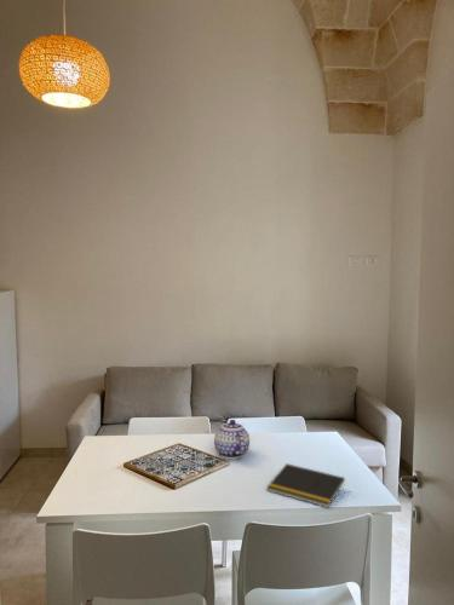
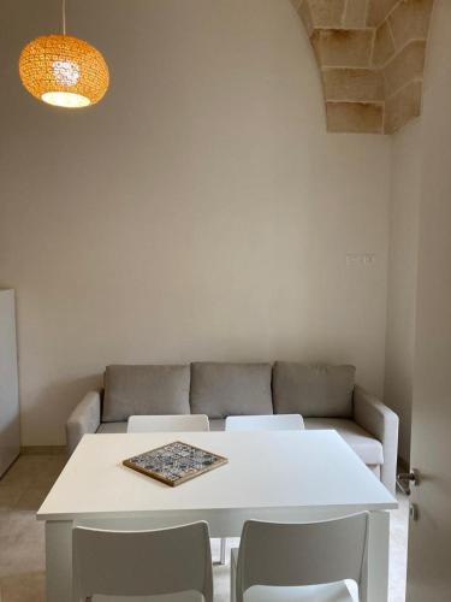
- teapot (231, 437)
- notepad (305, 484)
